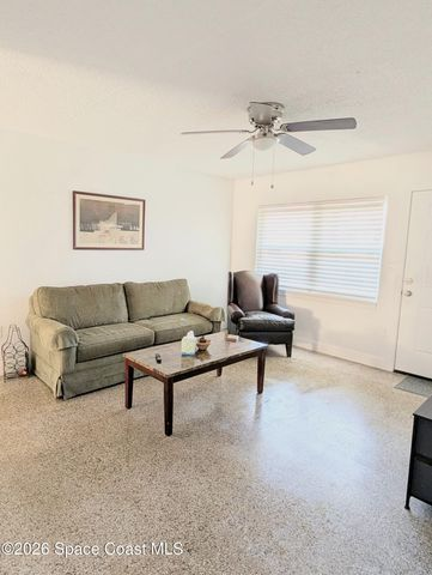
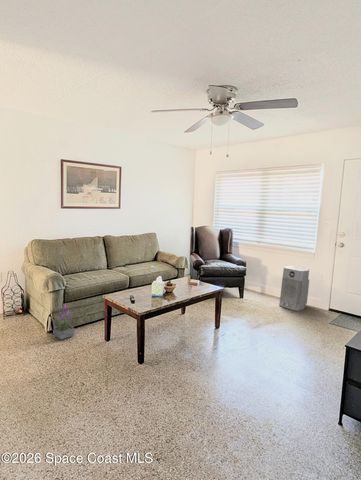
+ potted plant (64, 320)
+ air purifier (295, 287)
